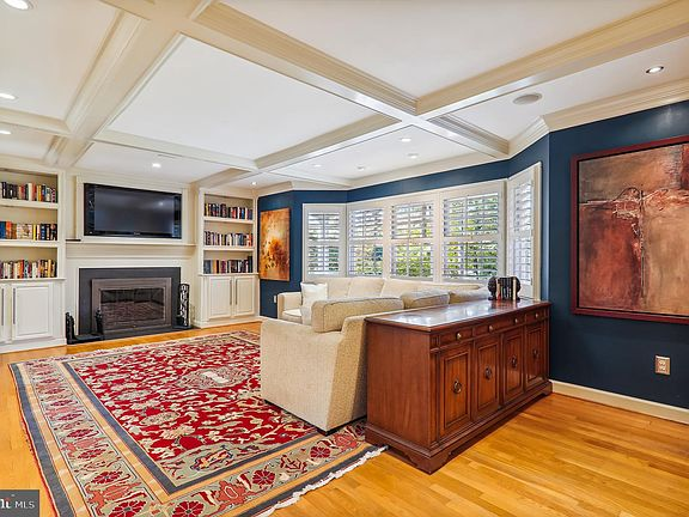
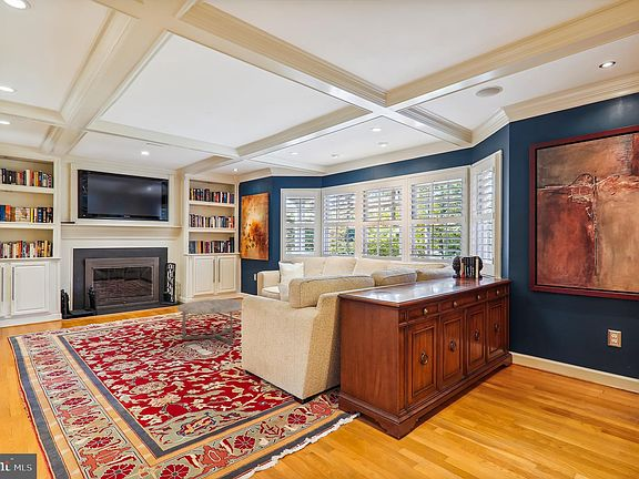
+ coffee table (215, 313)
